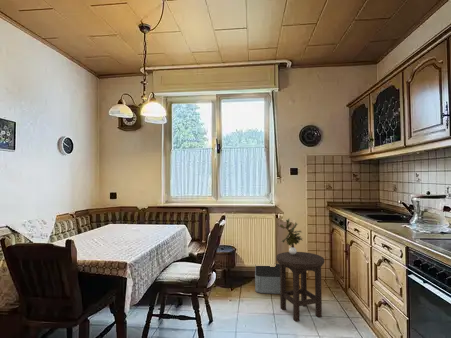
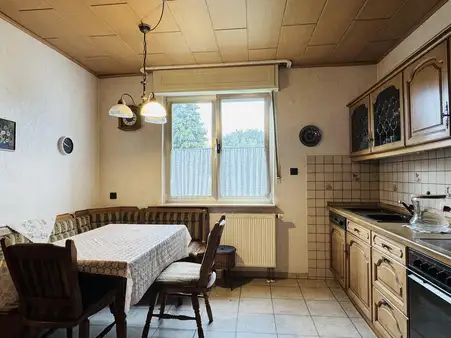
- potted plant (289, 236)
- stool (301, 284)
- storage bin (269, 277)
